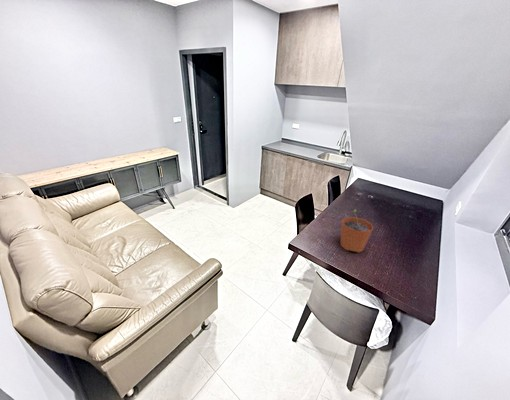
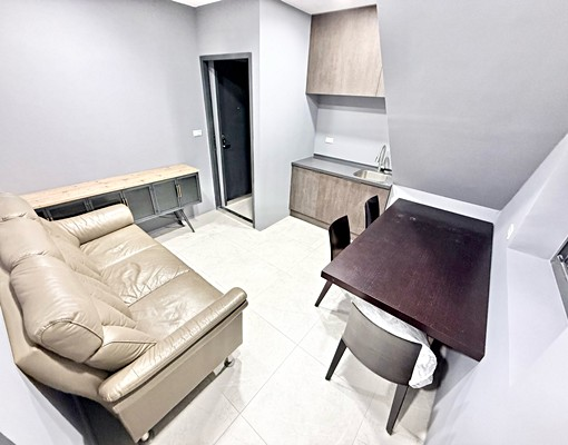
- plant pot (355, 229)
